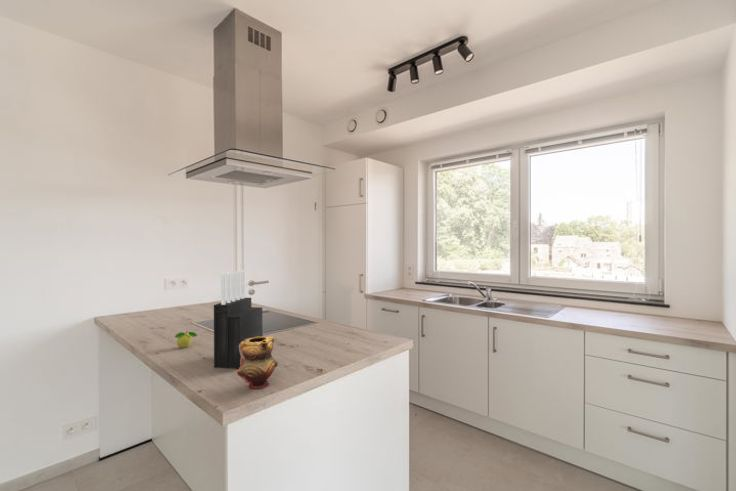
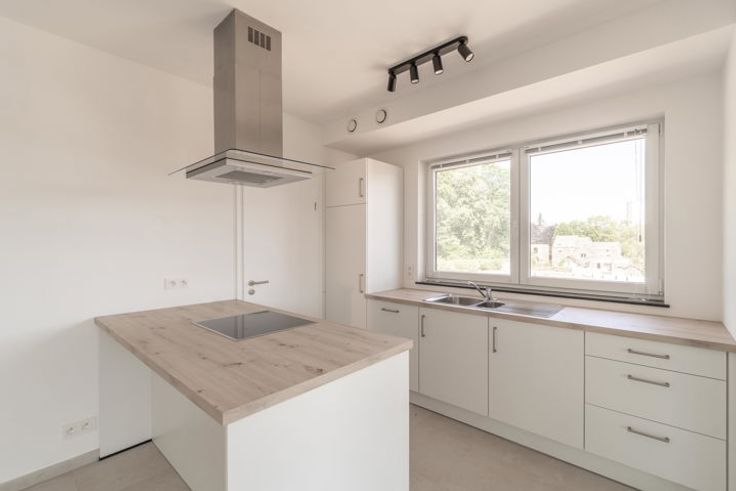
- teapot (258, 357)
- knife block (242, 315)
- lemon (185, 338)
